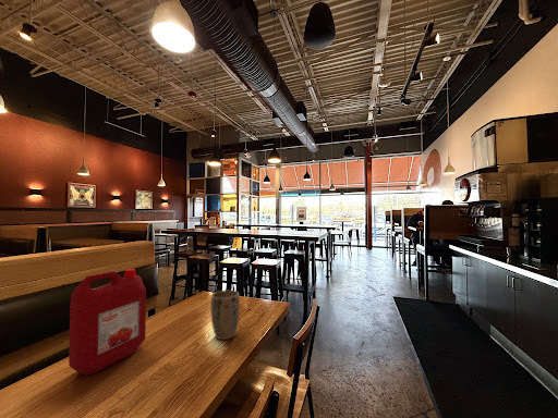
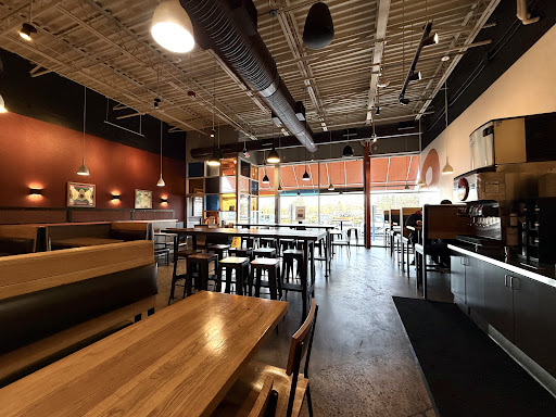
- plant pot (225, 314)
- ketchup jug (111, 315)
